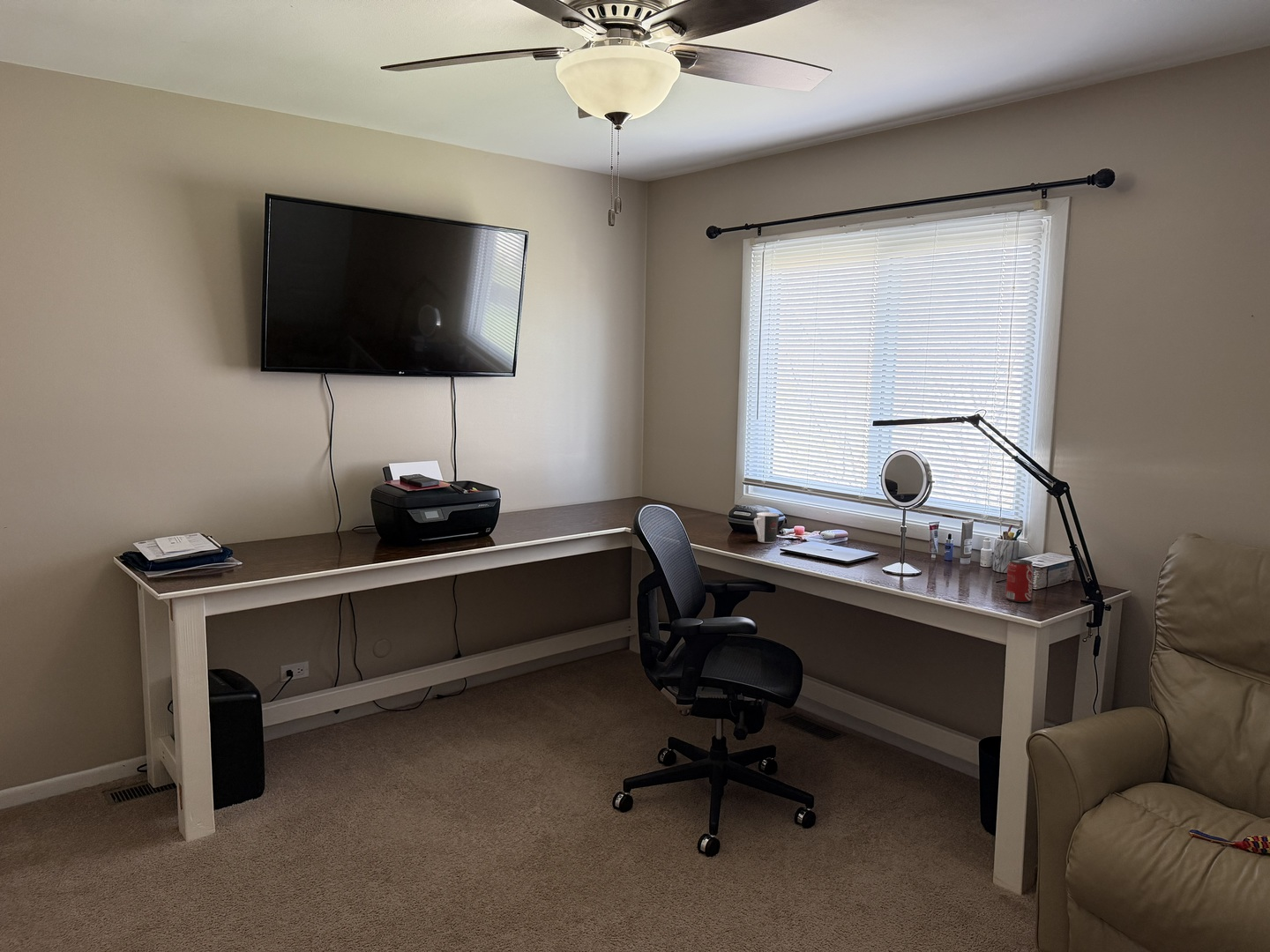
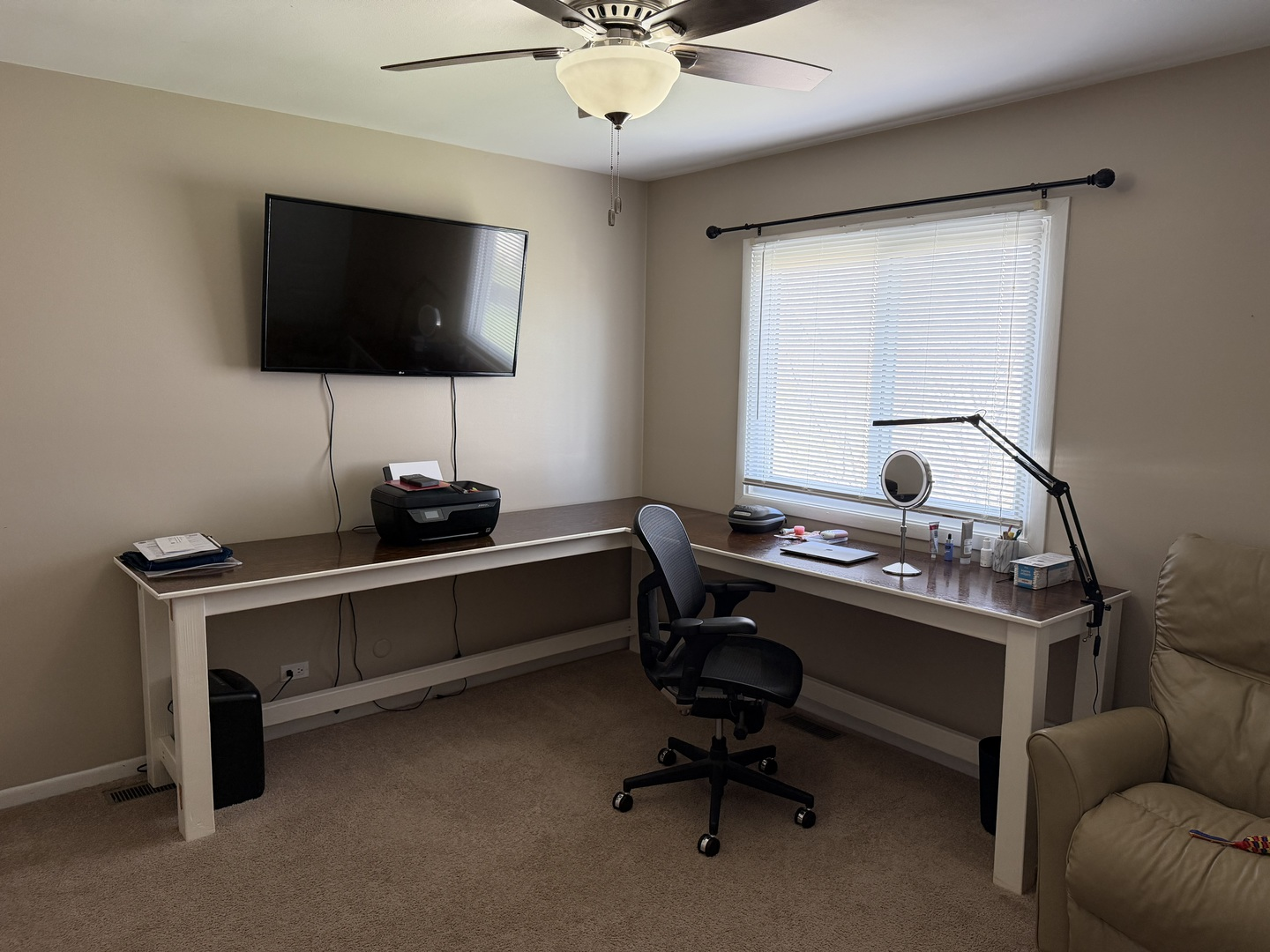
- beverage can (1020, 580)
- coffee cup (765, 528)
